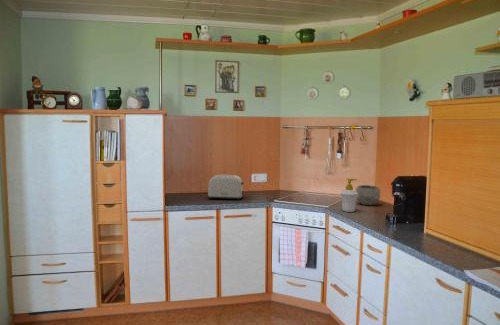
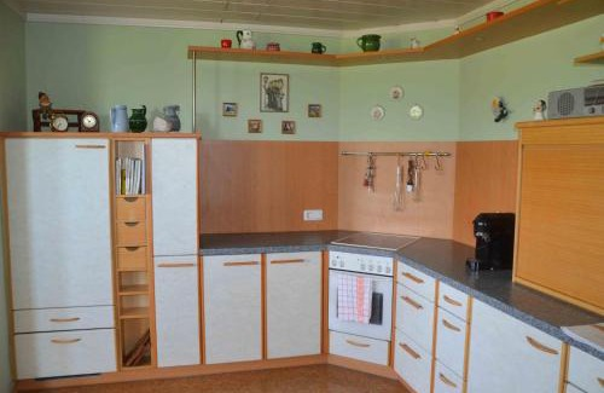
- bowl (367, 195)
- soap bottle (349, 194)
- toaster (226, 187)
